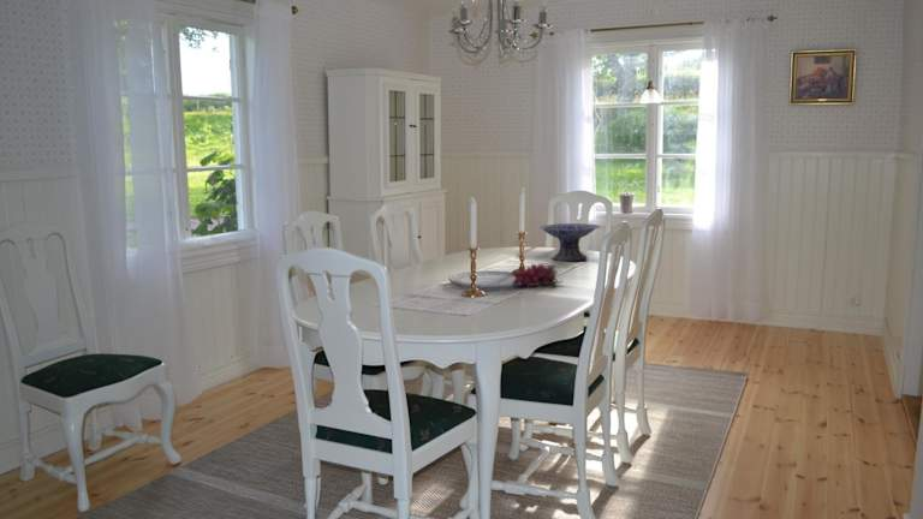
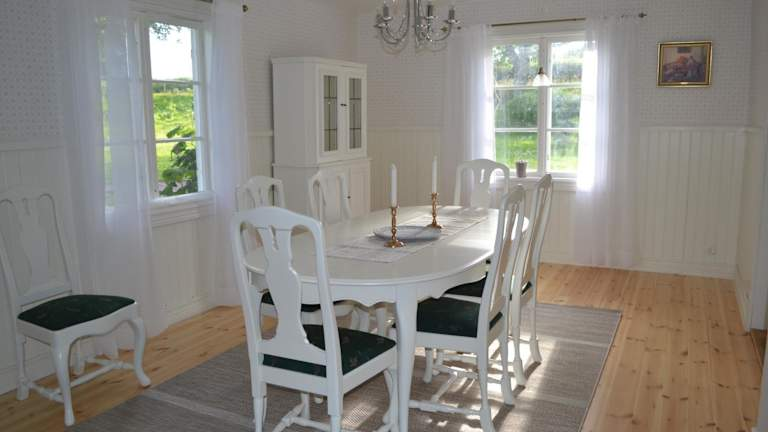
- grapes (537, 274)
- decorative bowl (568, 241)
